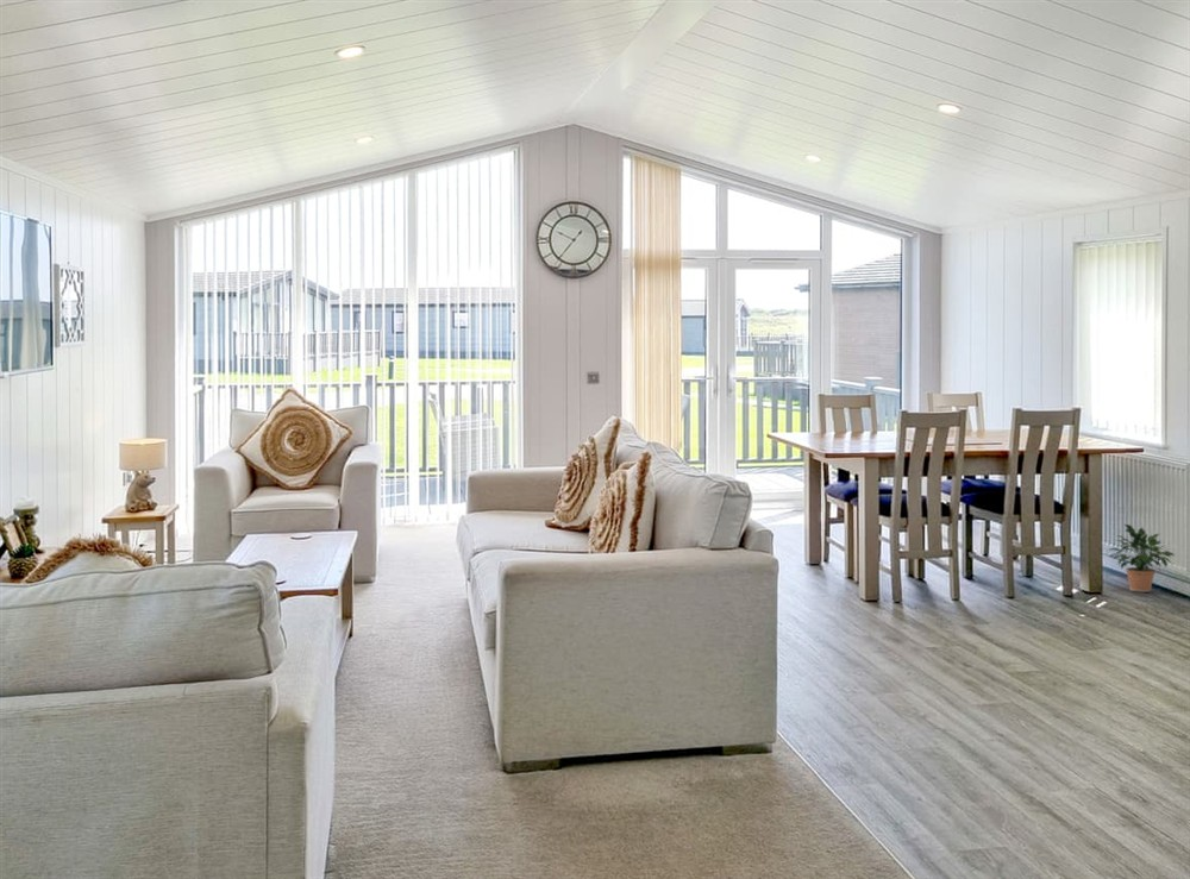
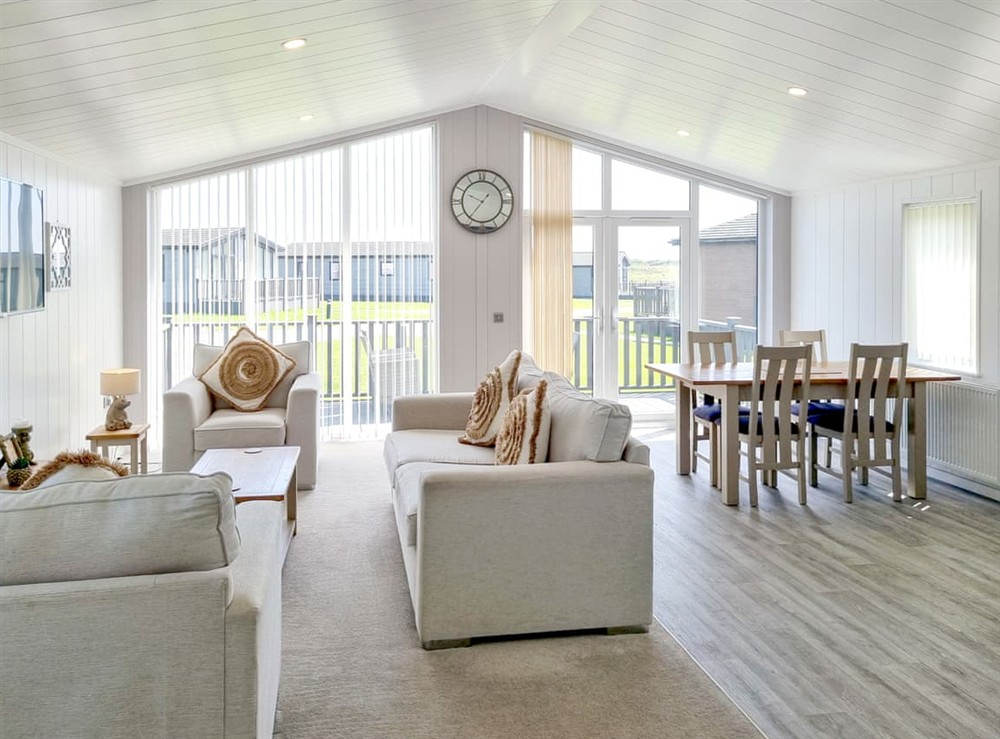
- potted plant (1144, 558)
